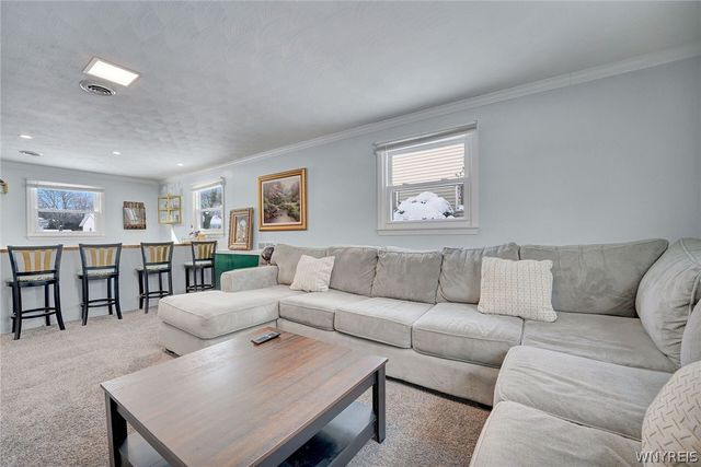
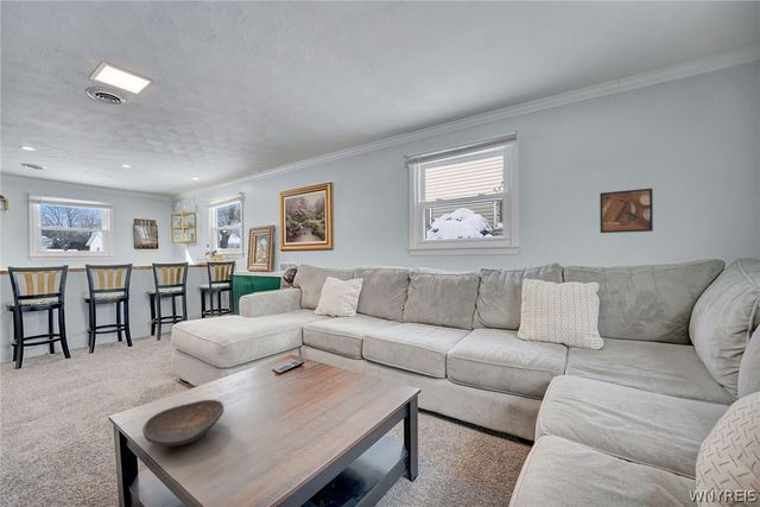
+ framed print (625, 211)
+ decorative bowl (185, 425)
